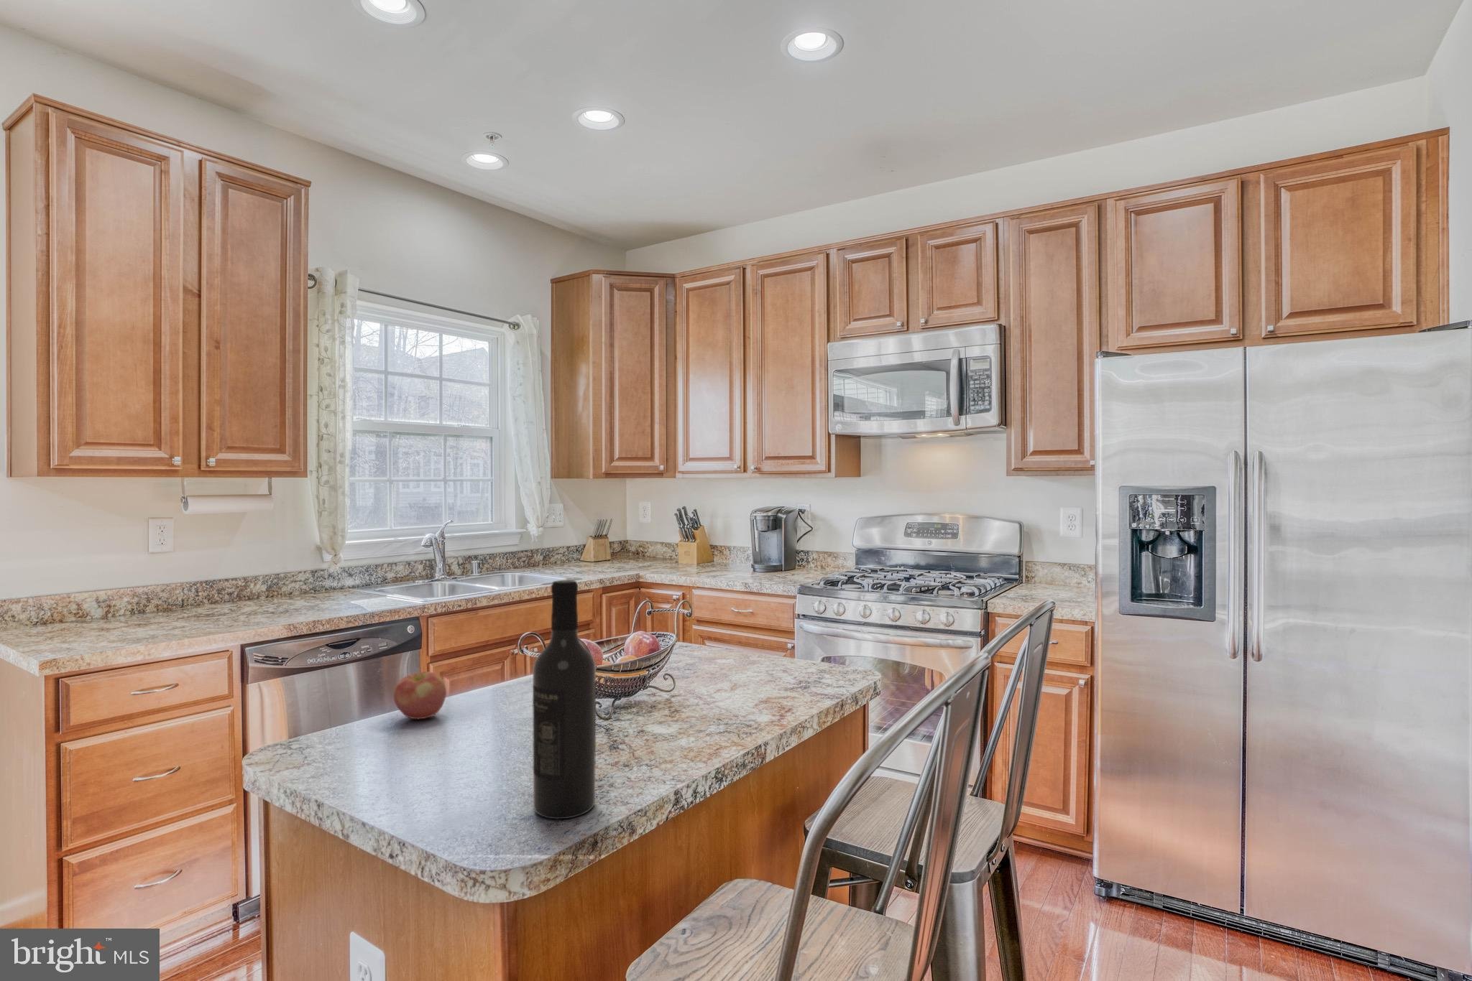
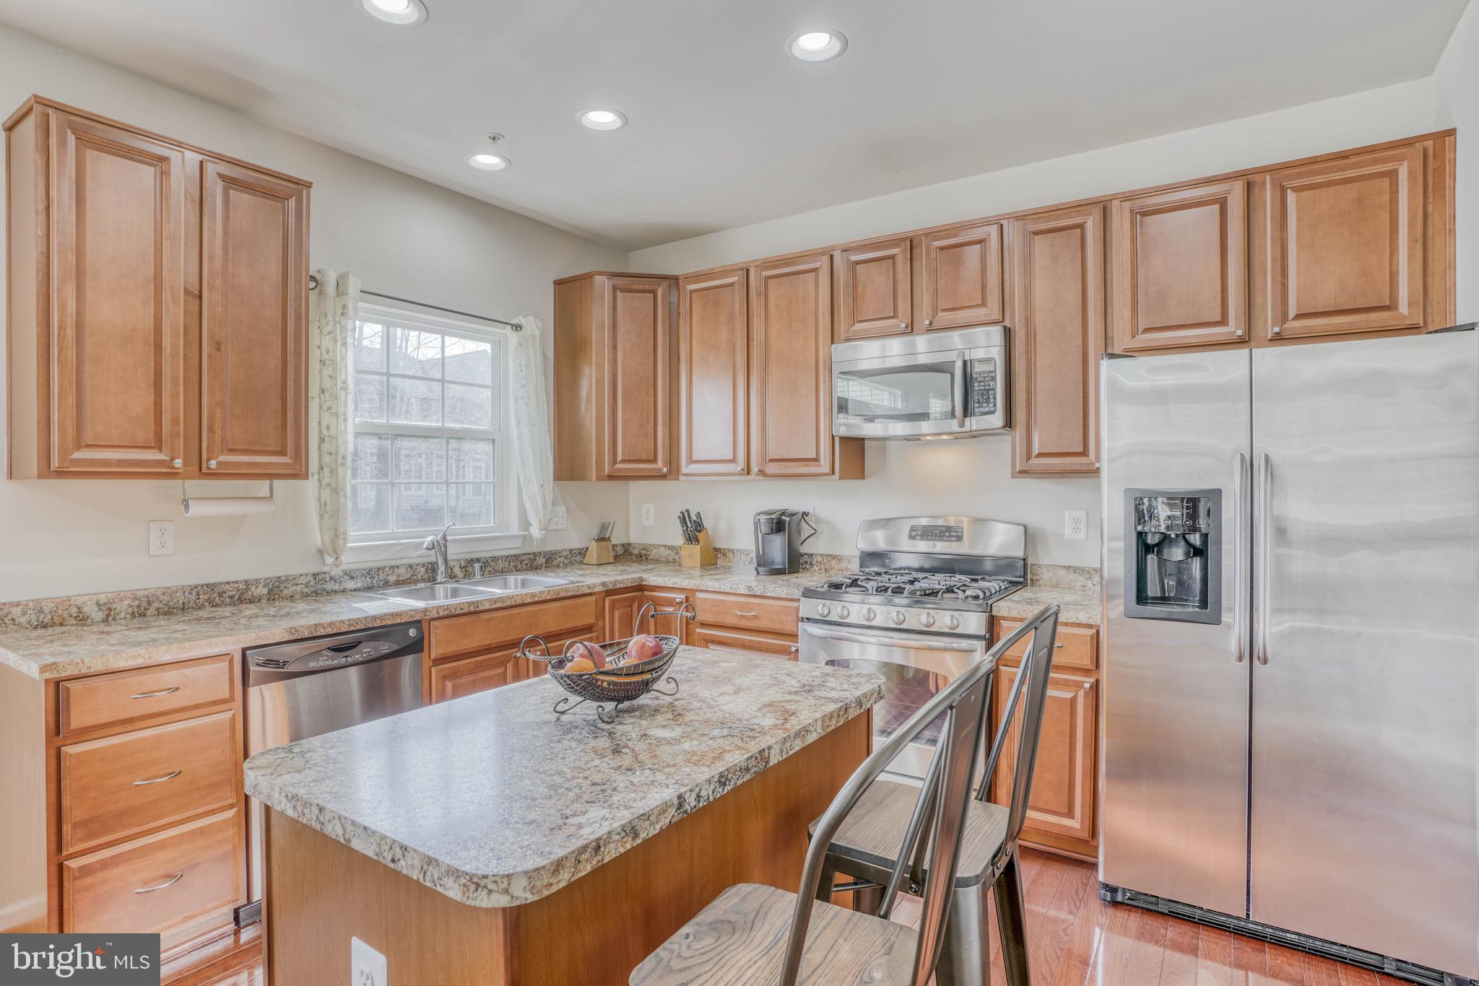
- apple (421, 695)
- wine bottle (564, 694)
